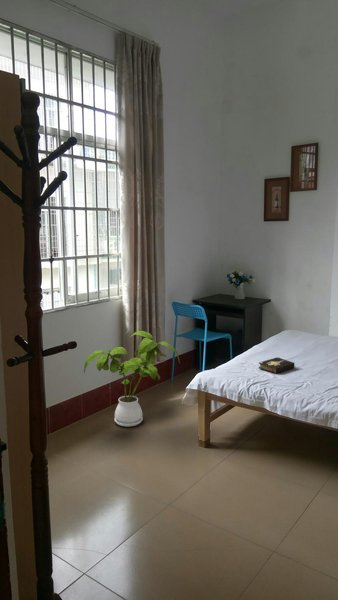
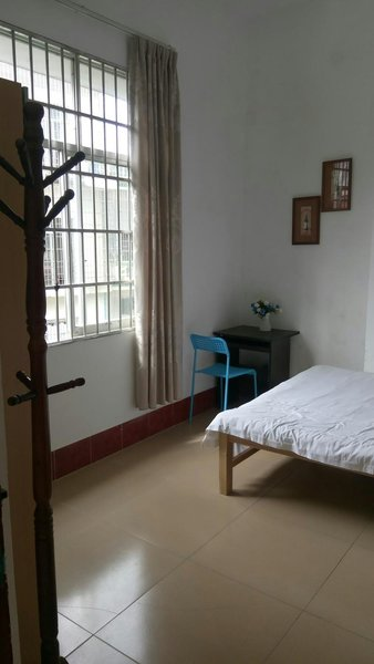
- house plant (141, 377)
- hardback book (276, 364)
